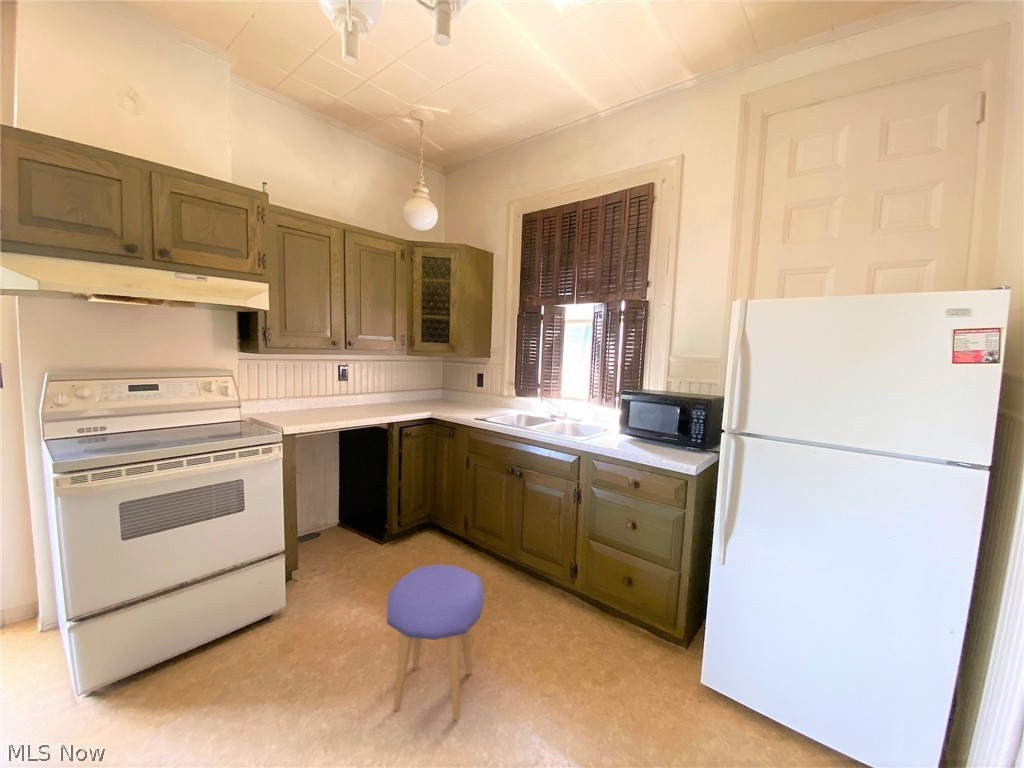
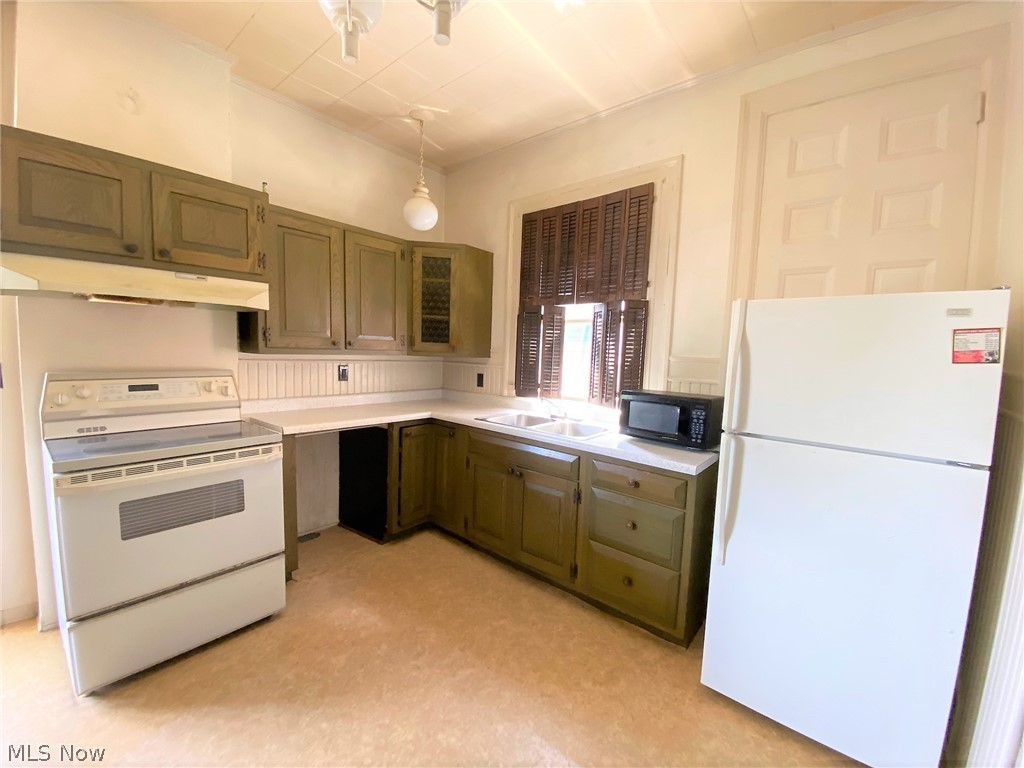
- stool (435, 637)
